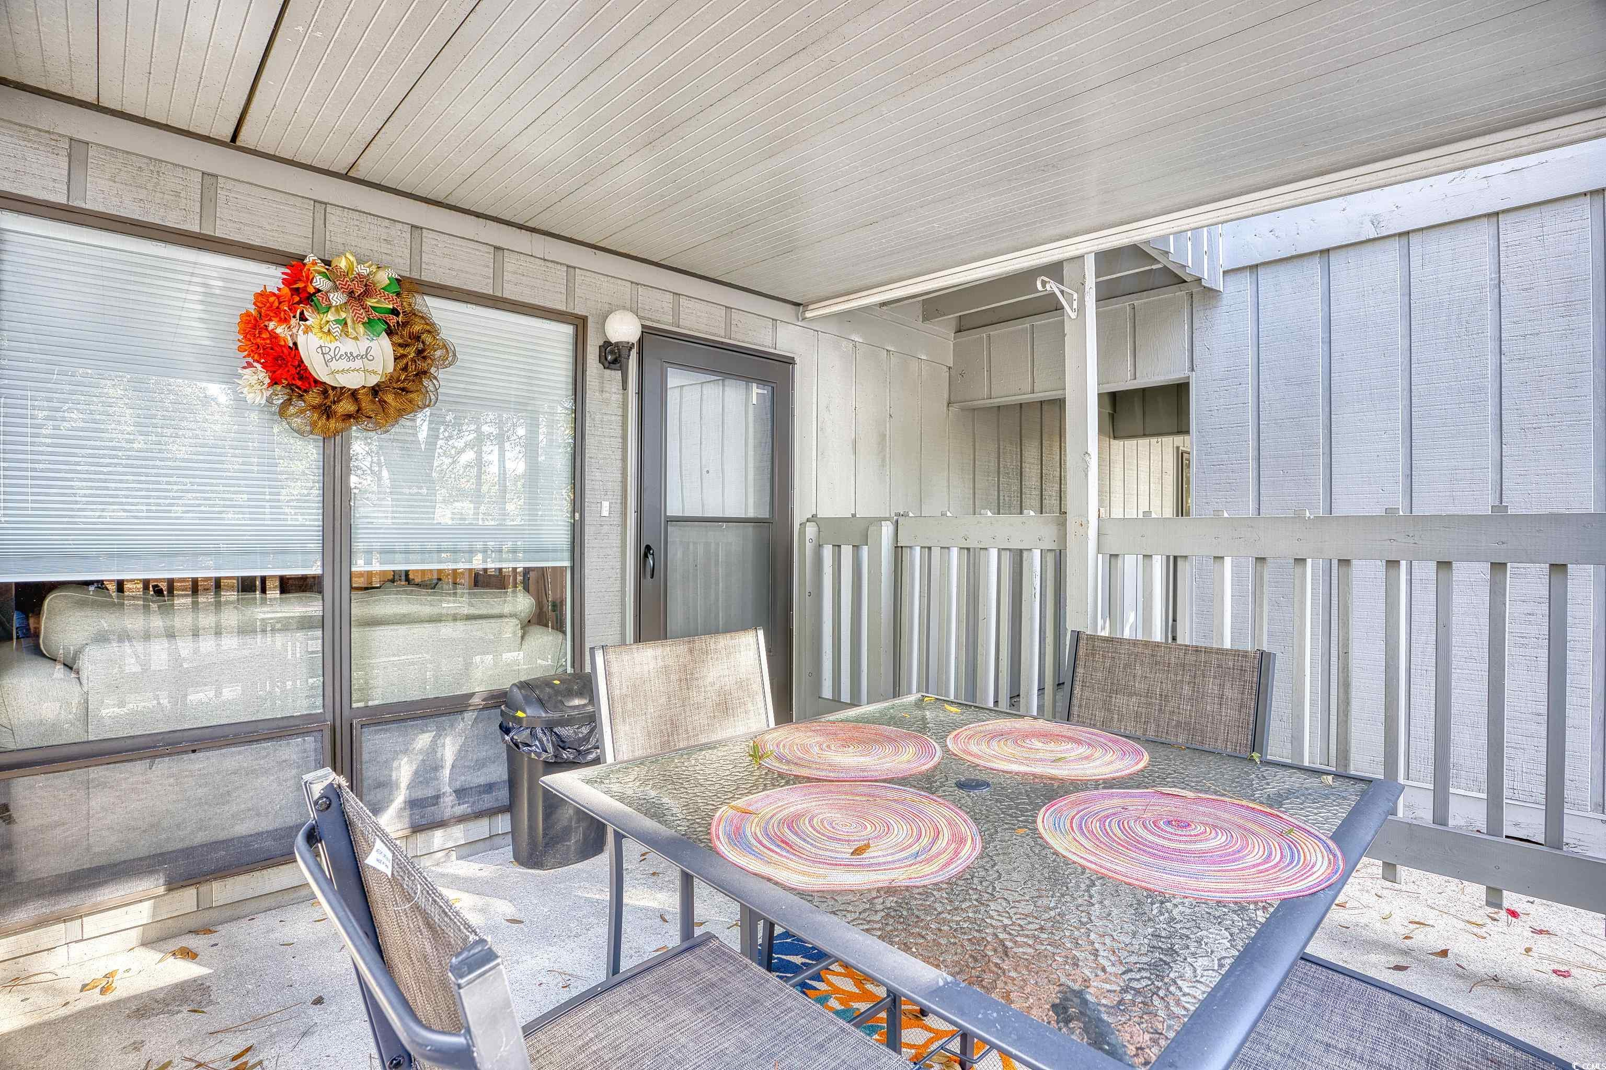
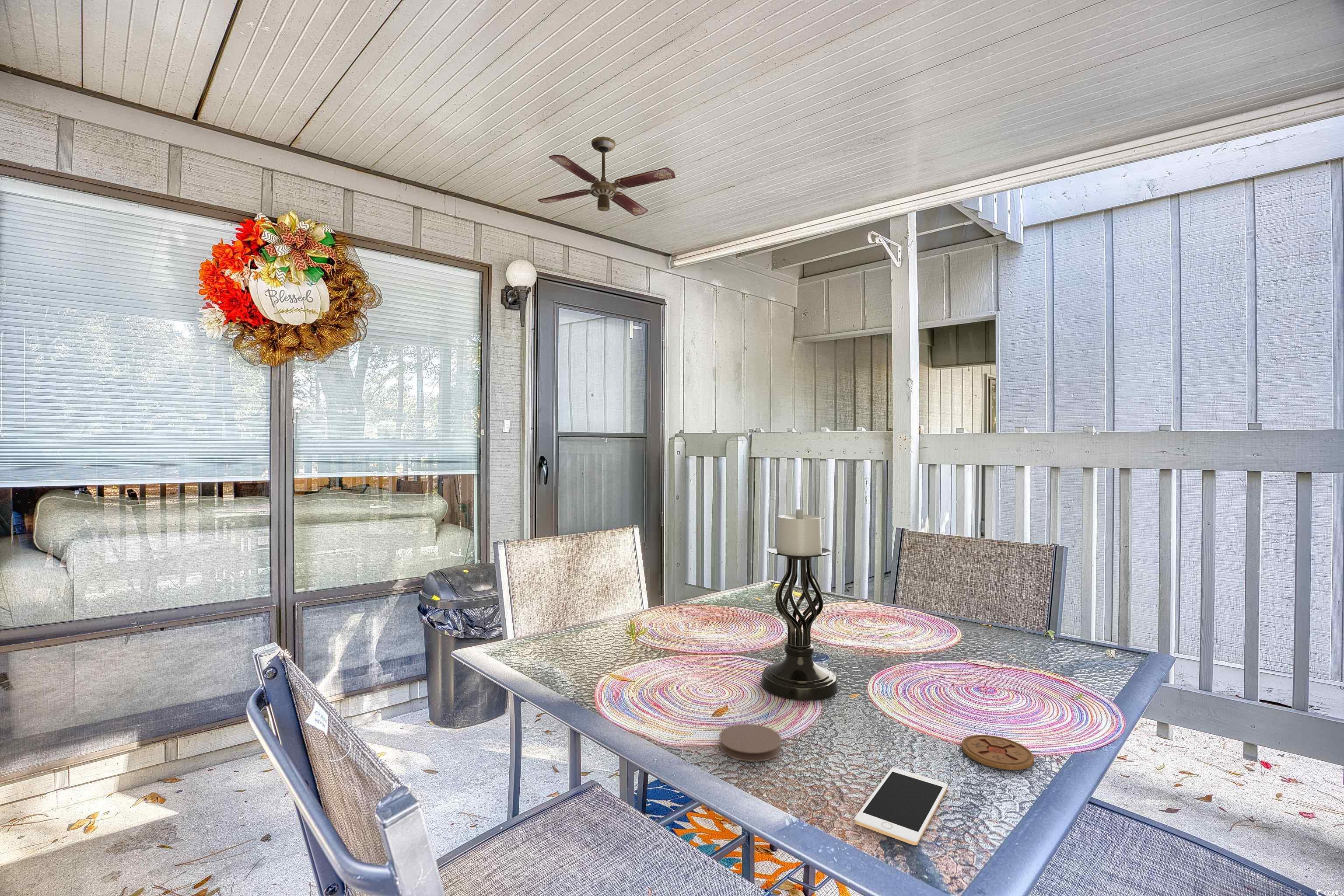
+ ceiling fan (603, 177)
+ cell phone (903, 802)
+ coaster (750, 742)
+ coaster (997, 751)
+ candle holder (800, 597)
